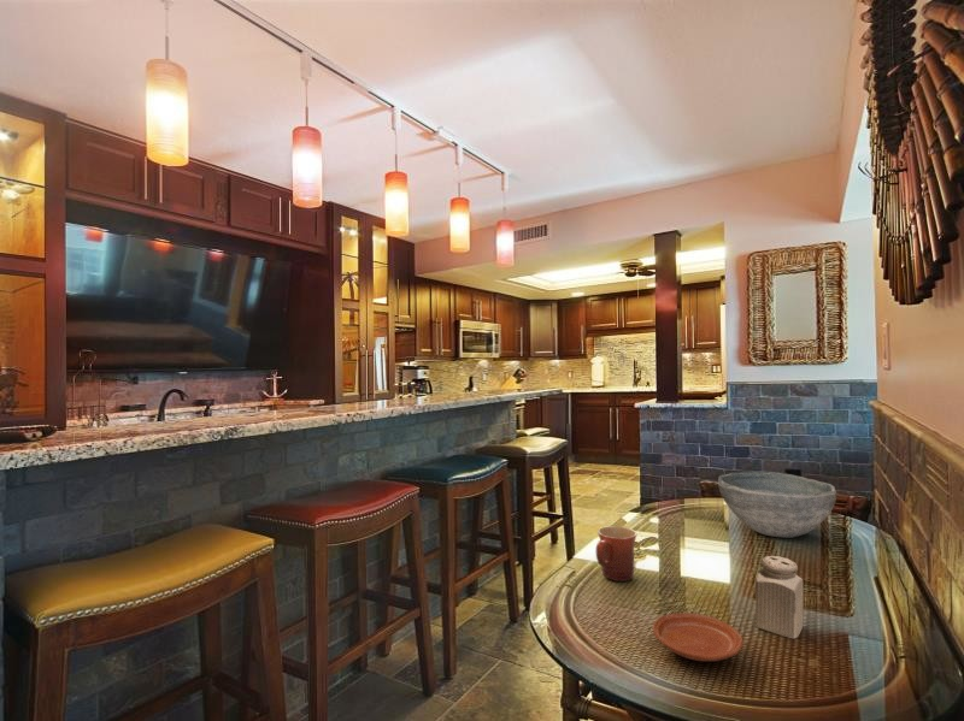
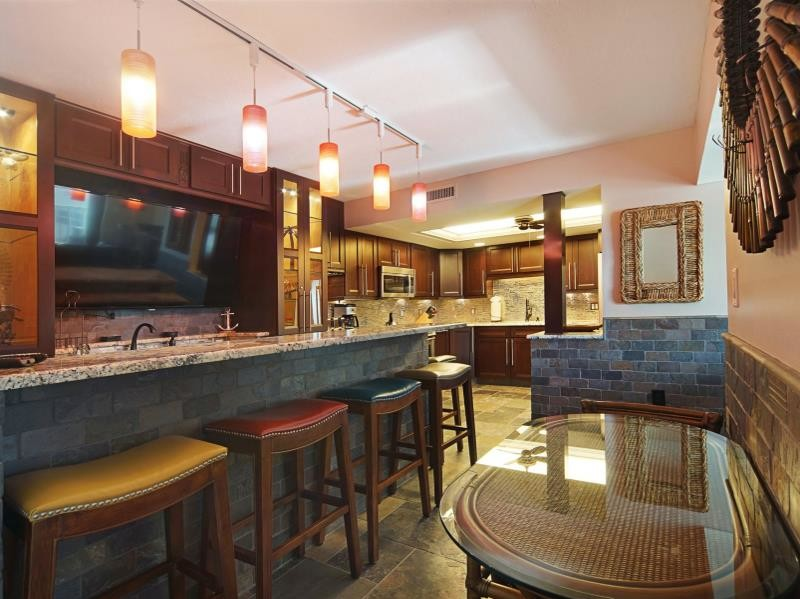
- mug (613, 555)
- salt shaker (778, 592)
- plate (696, 642)
- bowl (775, 506)
